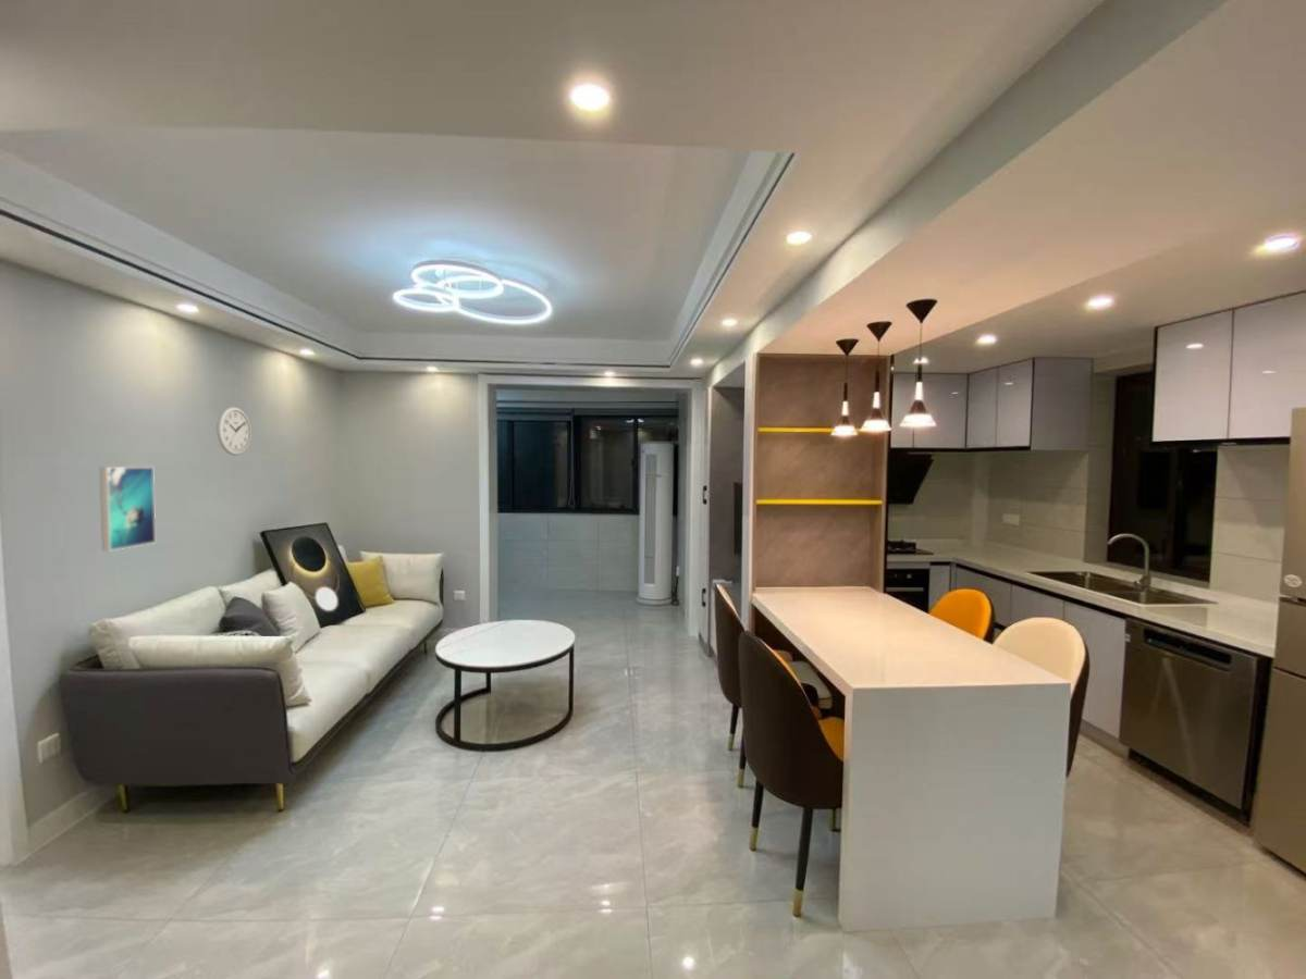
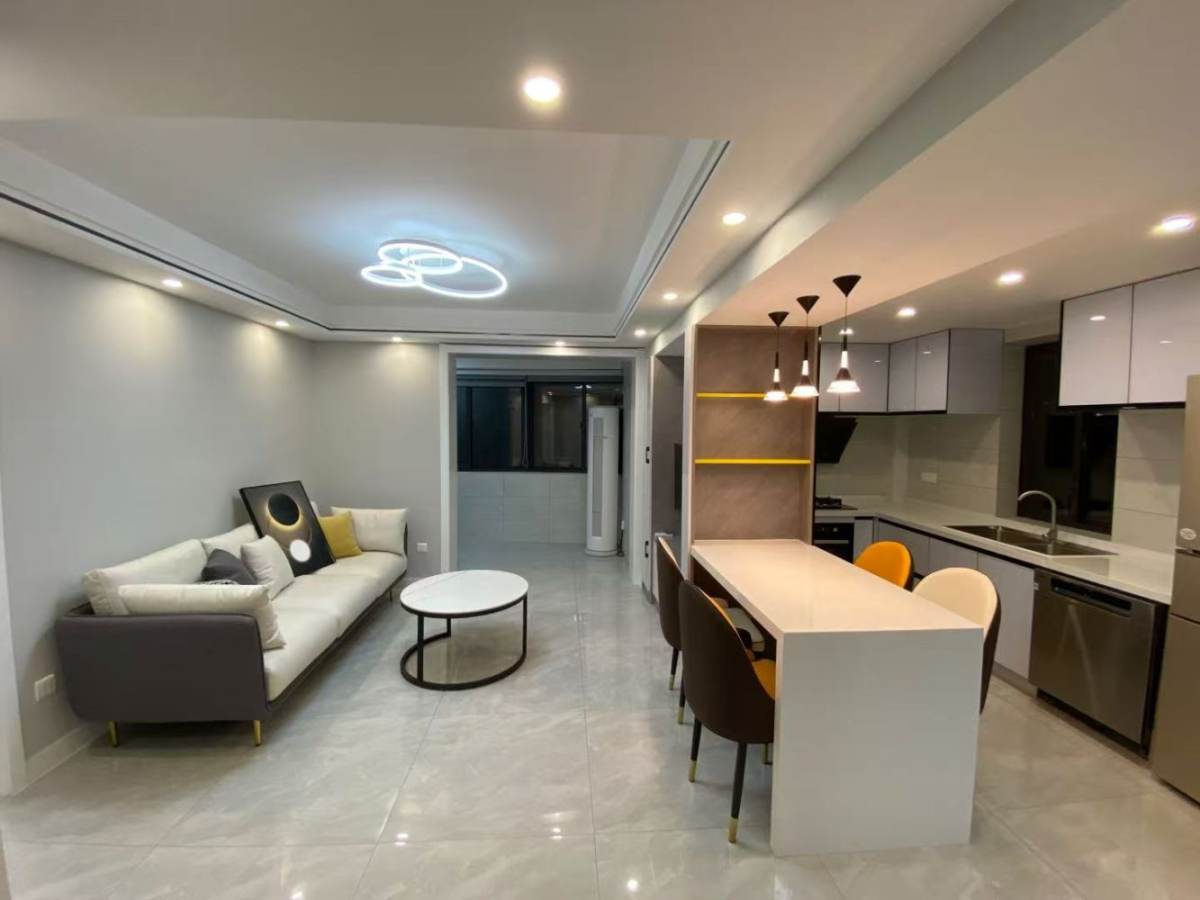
- wall clock (235, 431)
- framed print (128, 507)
